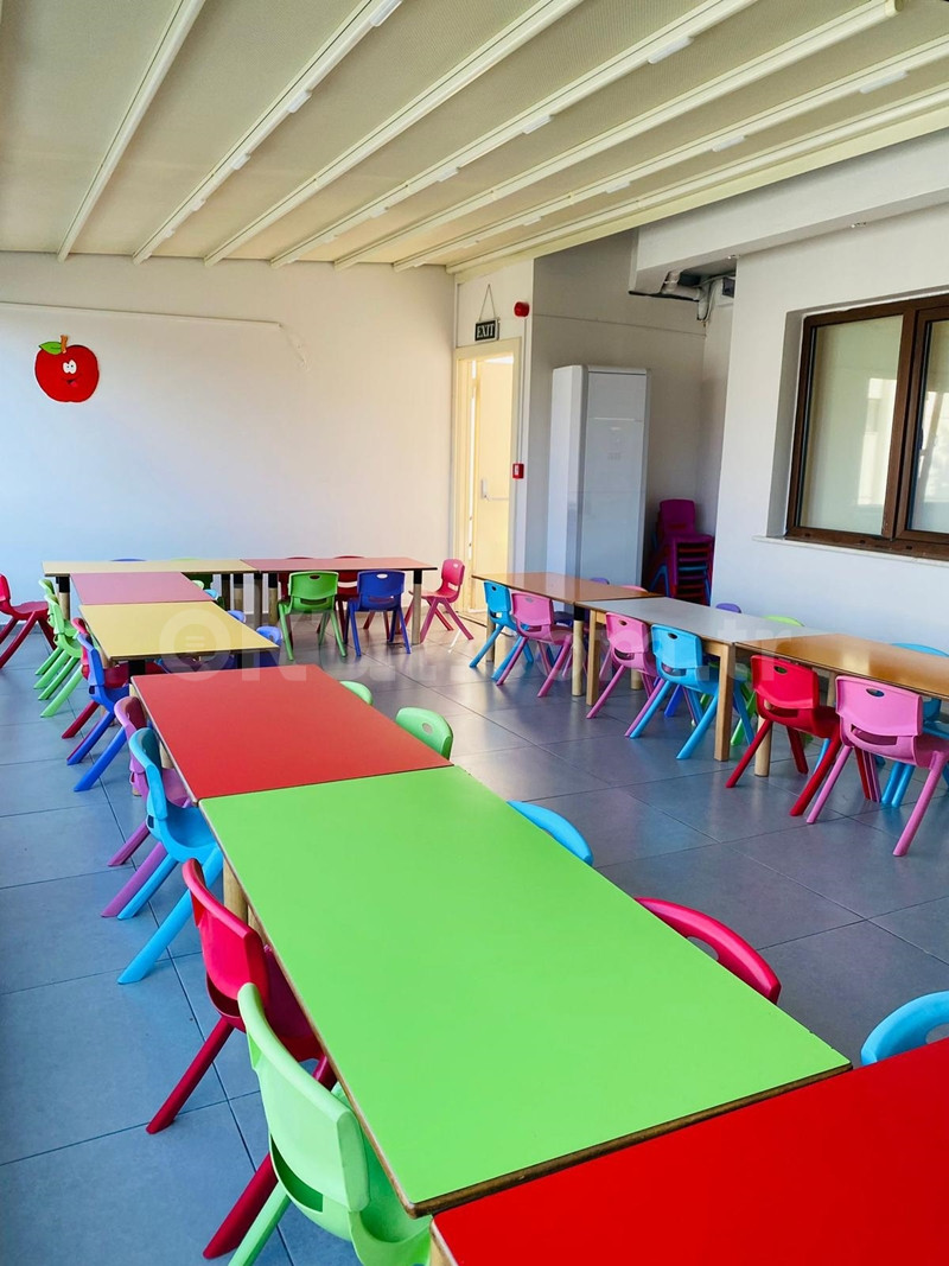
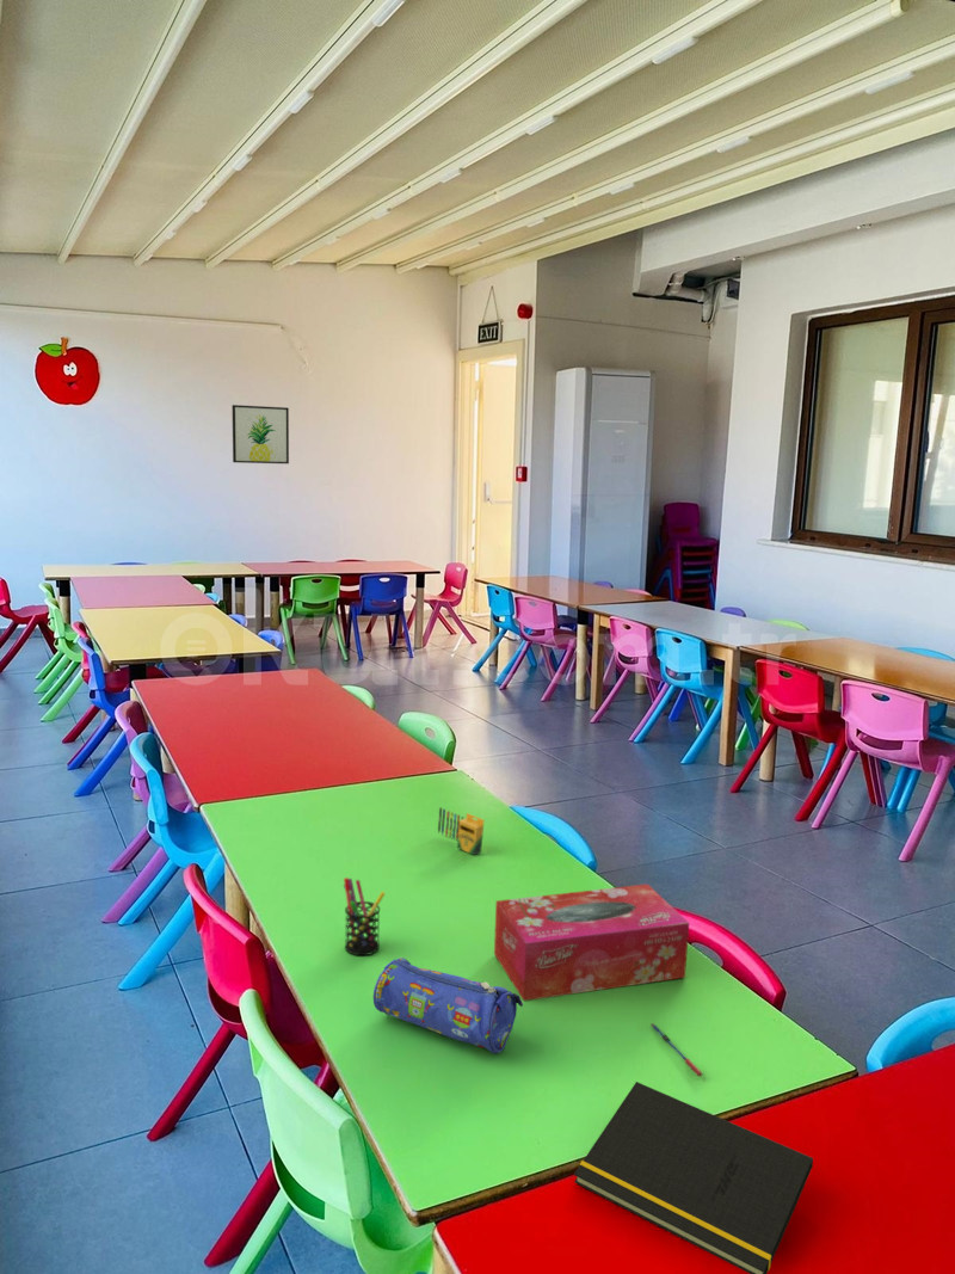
+ crayon (460, 827)
+ tissue box (589, 938)
+ pen (674, 1047)
+ wall art (260, 435)
+ pen holder (358, 915)
+ pencil case (445, 1001)
+ notepad (692, 1170)
